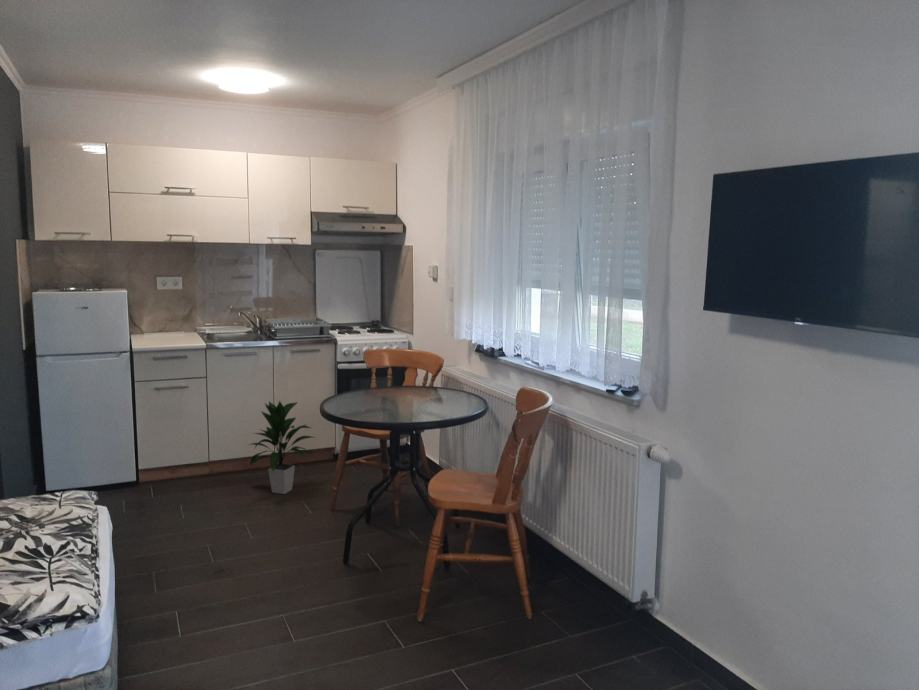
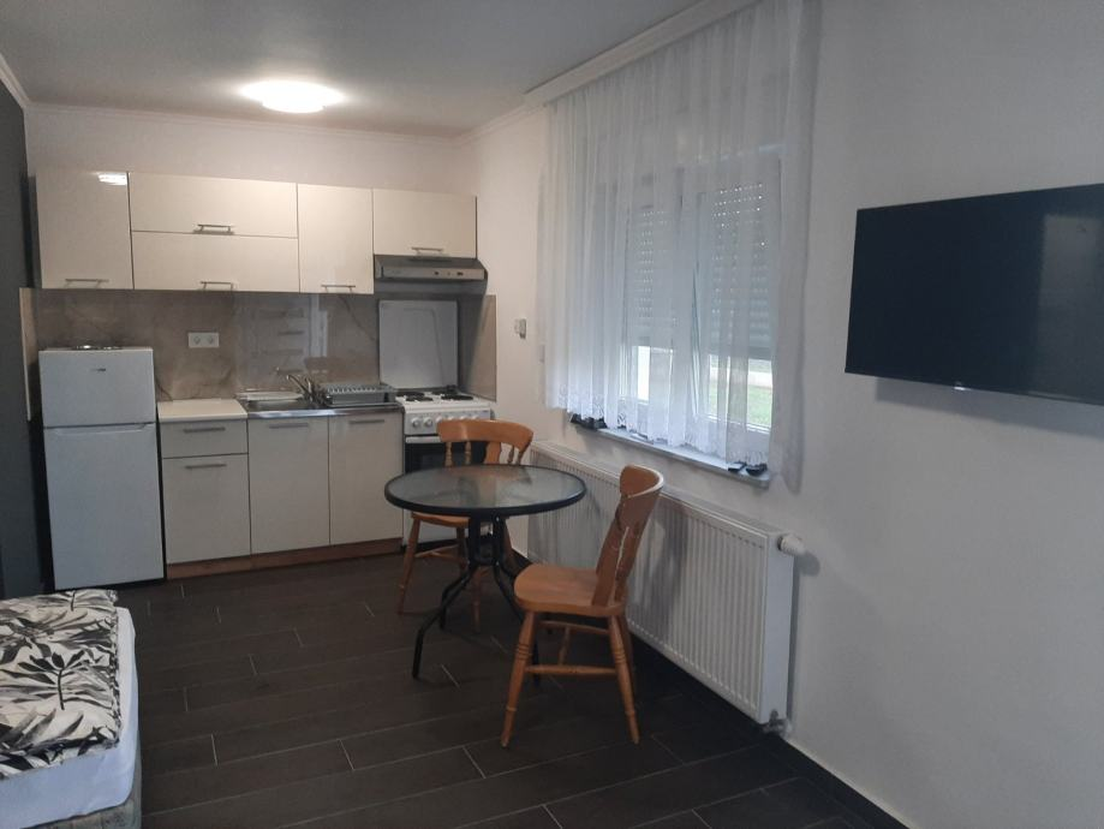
- indoor plant (279, 444)
